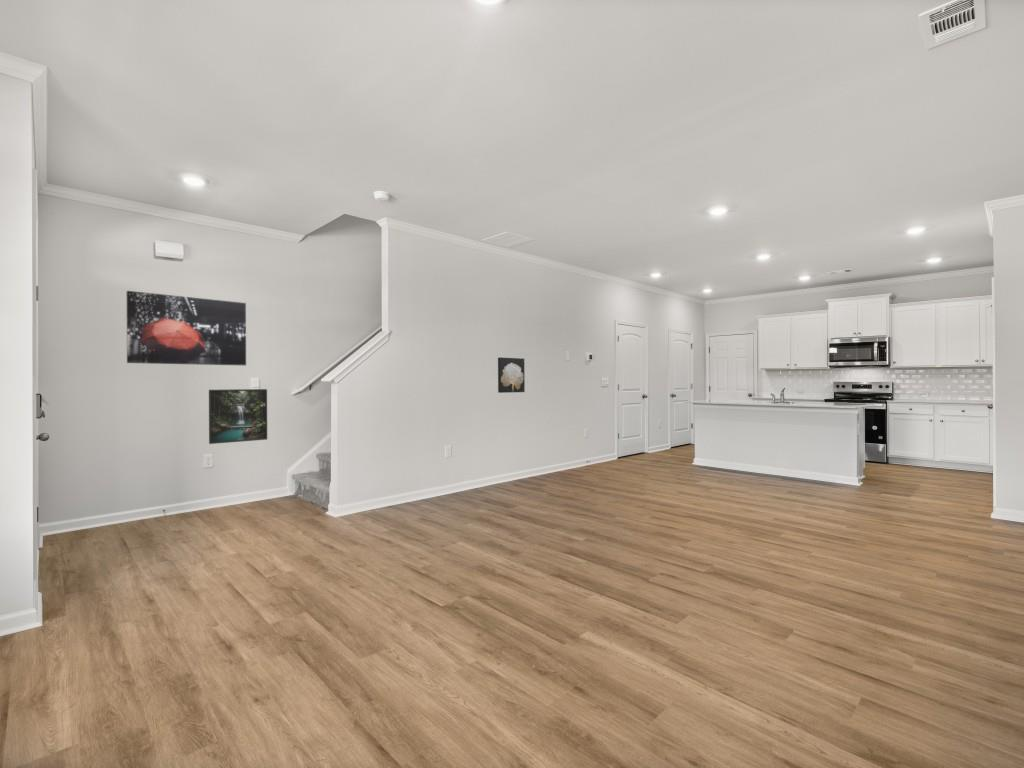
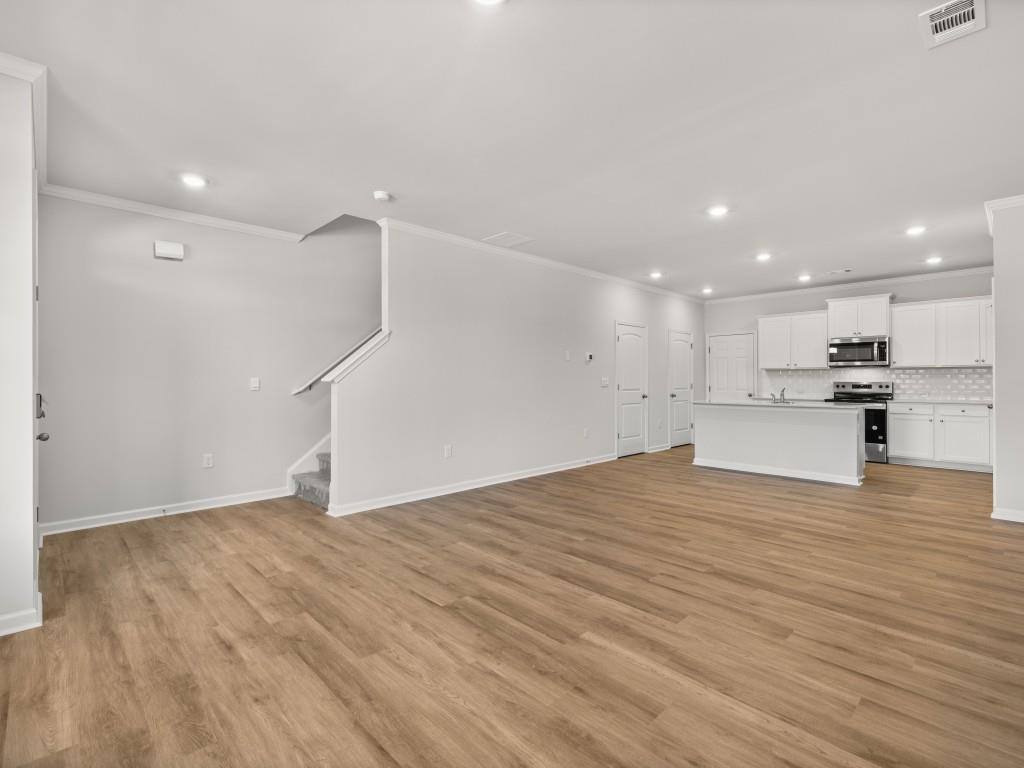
- wall art (511, 375)
- wall art (190, 330)
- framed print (239, 415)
